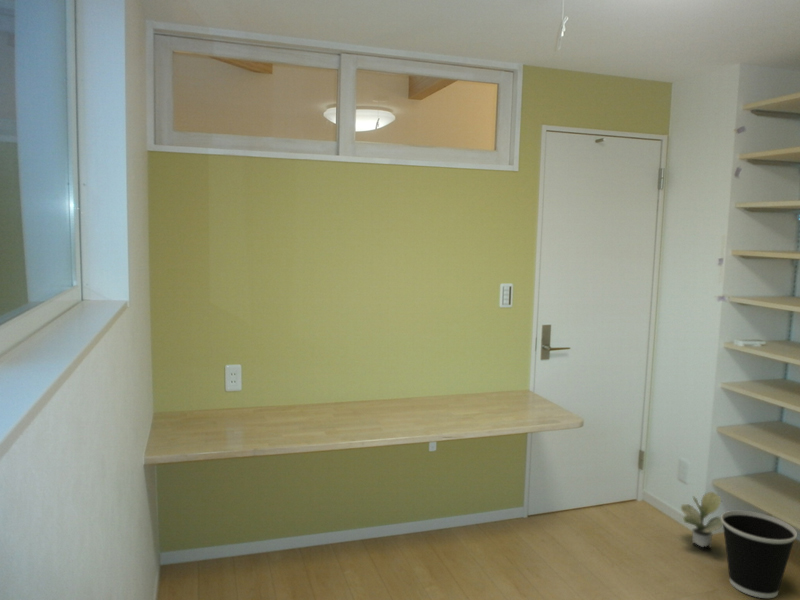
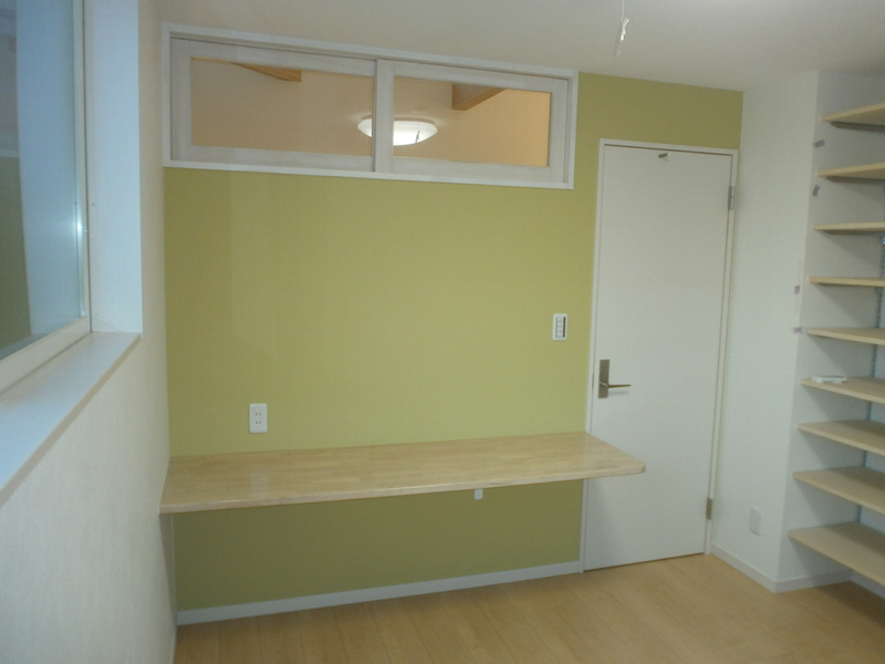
- potted plant (698, 521)
- wastebasket (755, 555)
